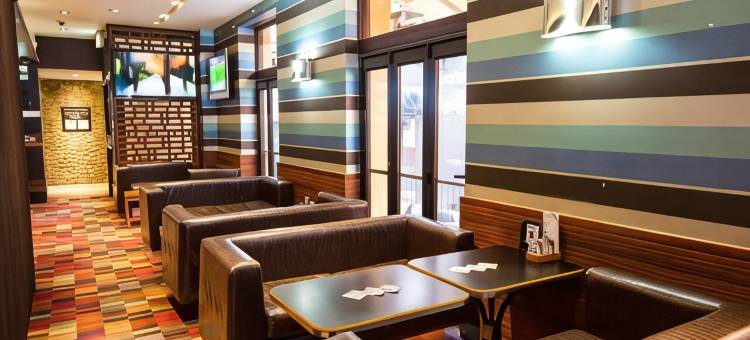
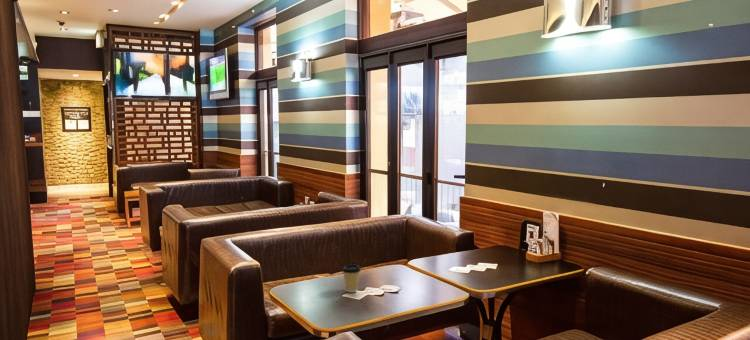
+ coffee cup (351, 278)
